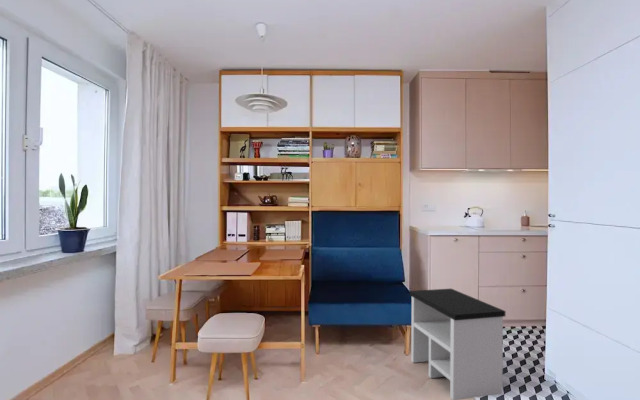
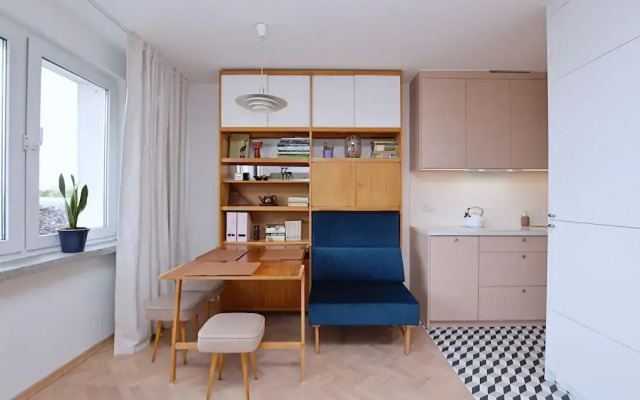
- side table (452, 337)
